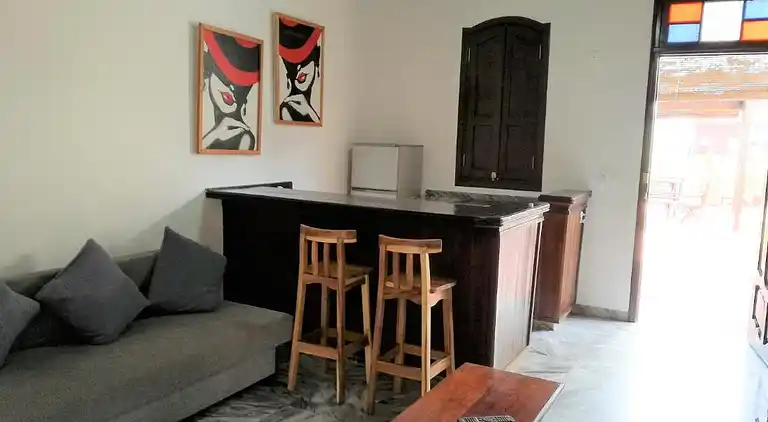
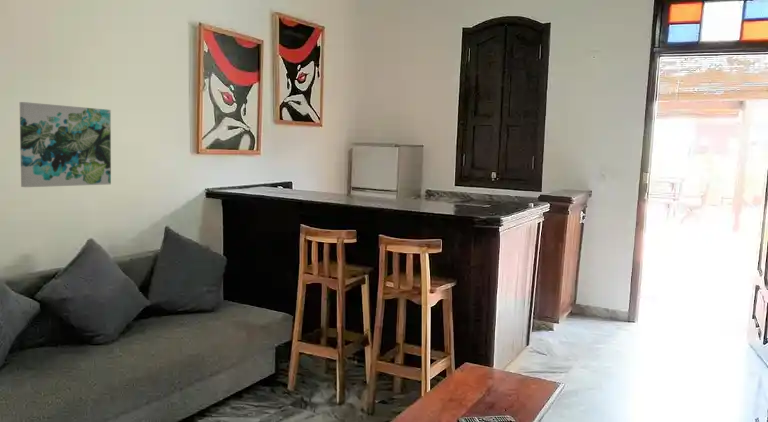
+ wall art (68, 146)
